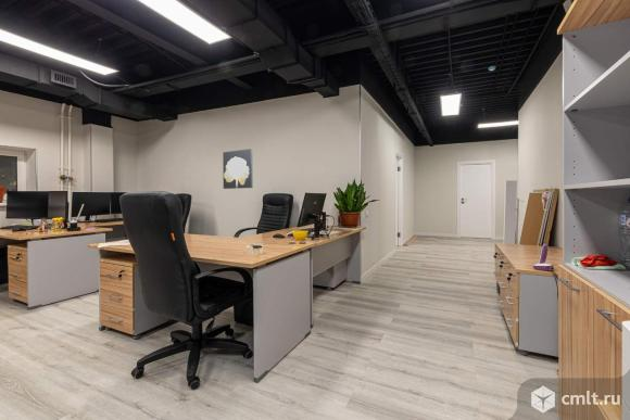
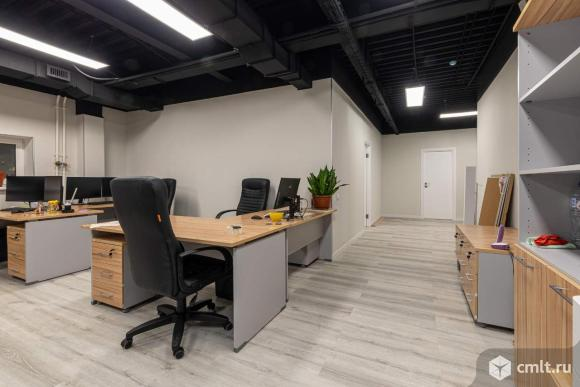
- wall art (237, 169)
